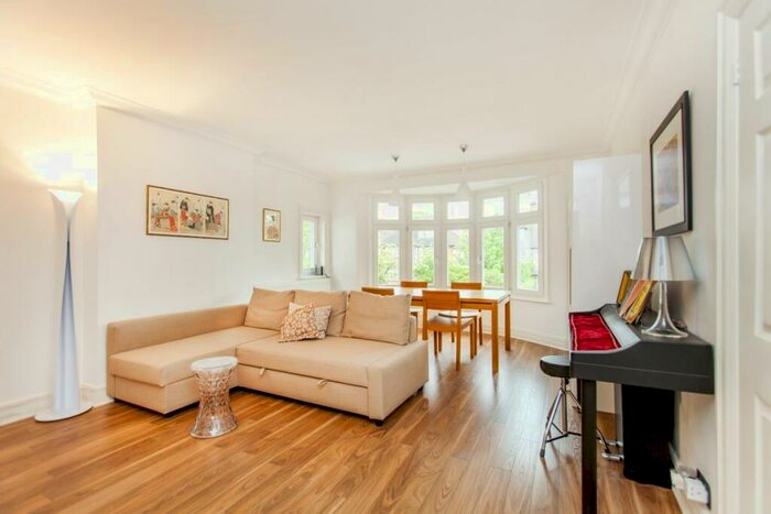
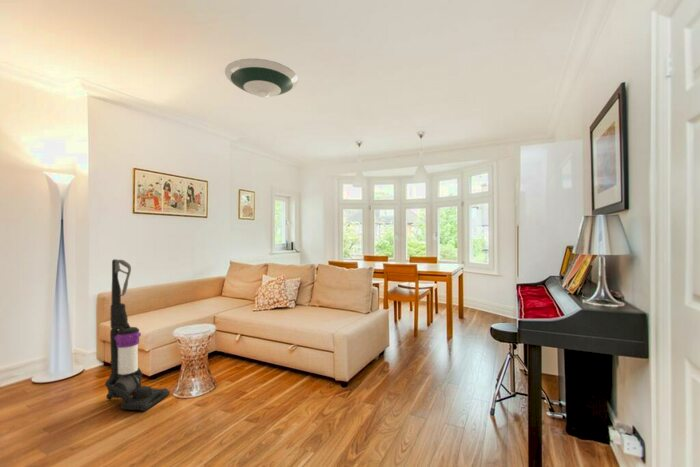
+ vacuum cleaner (132, 330)
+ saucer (262, 86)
